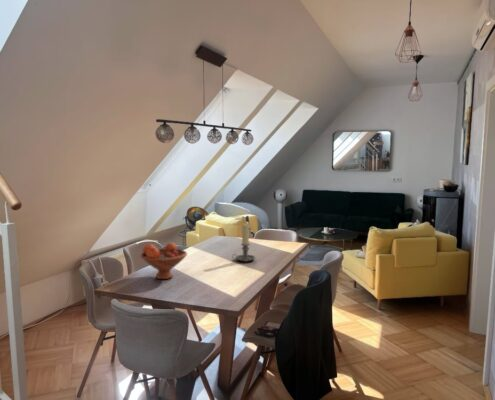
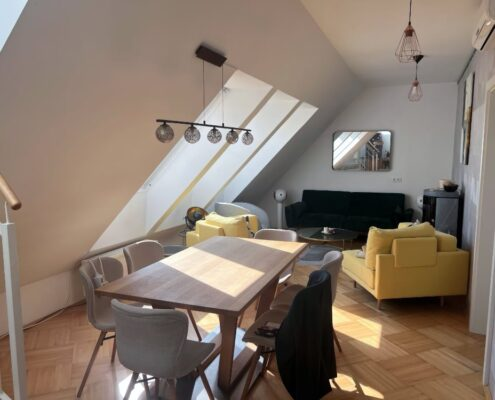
- fruit bowl (164, 260)
- candle holder (243, 241)
